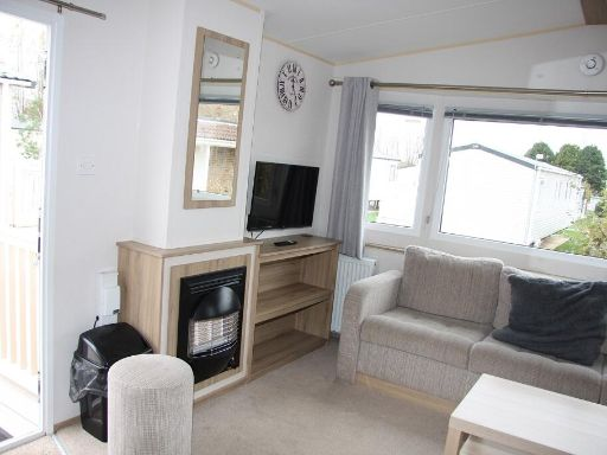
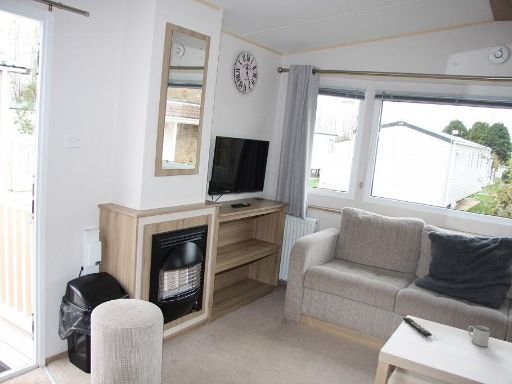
+ mug (477, 334)
+ remote control (416, 326)
